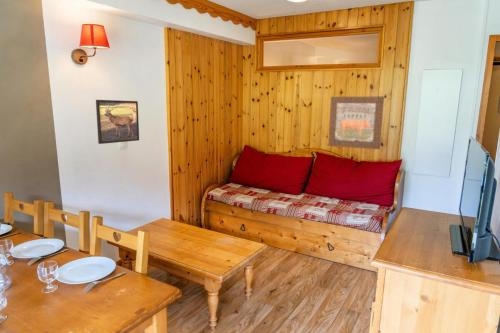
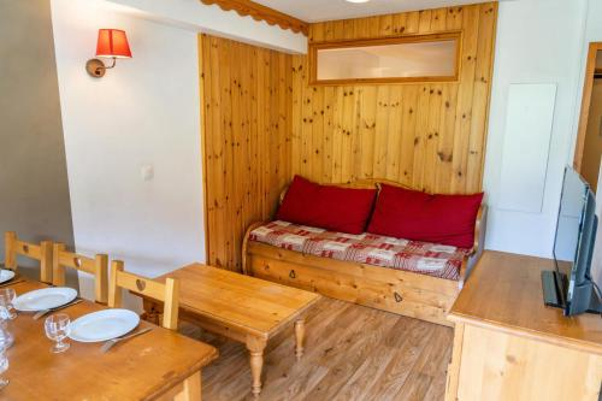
- wall art (354, 122)
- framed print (119, 121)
